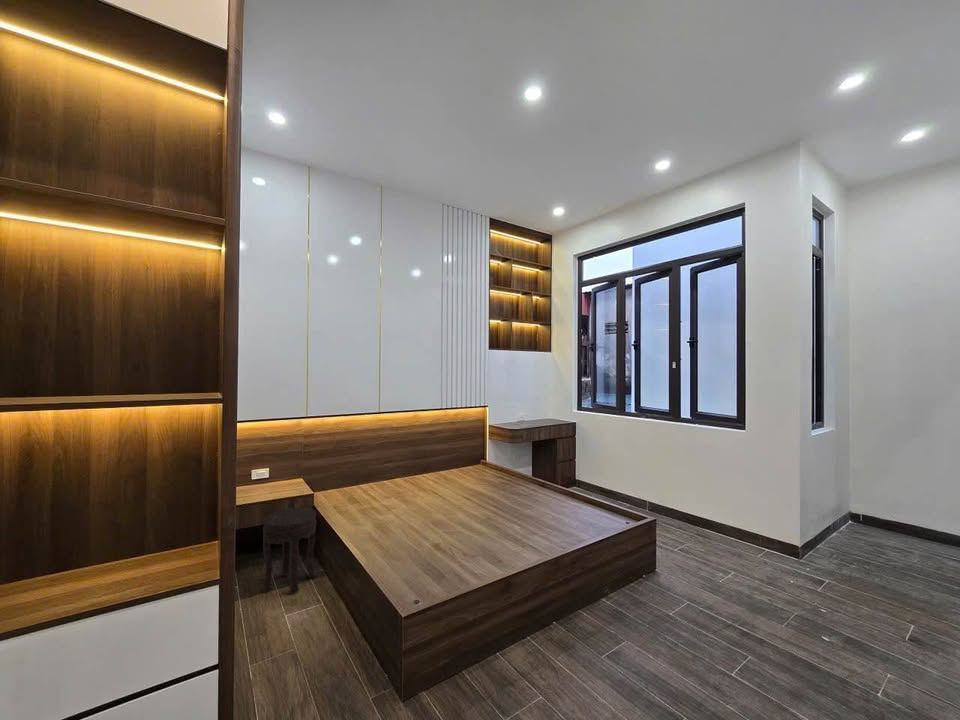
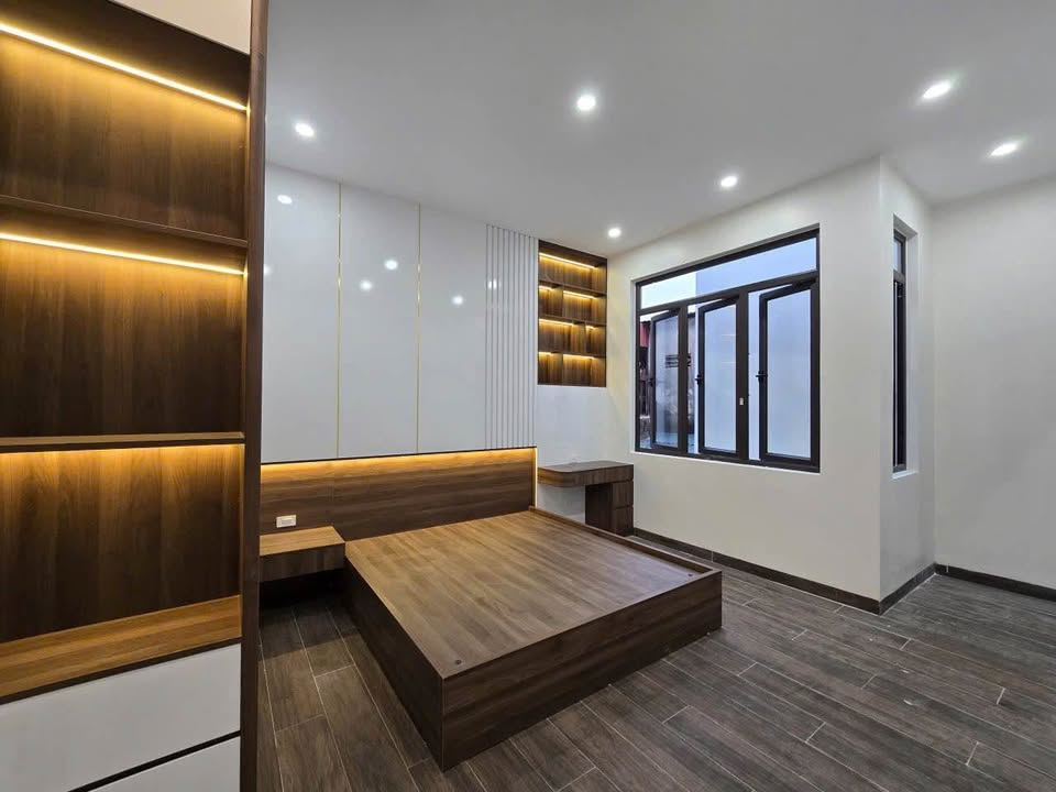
- side table (289, 549)
